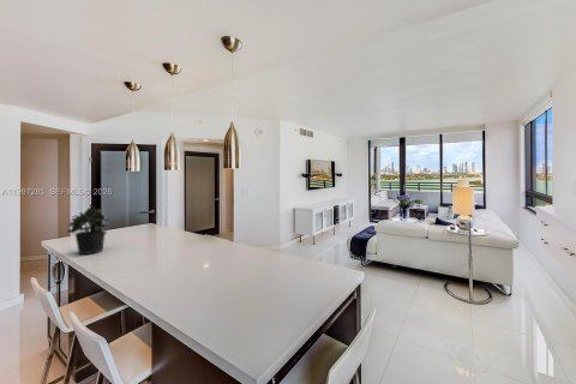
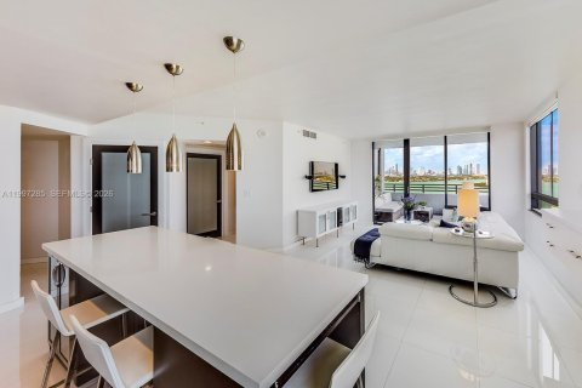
- potted plant (90, 229)
